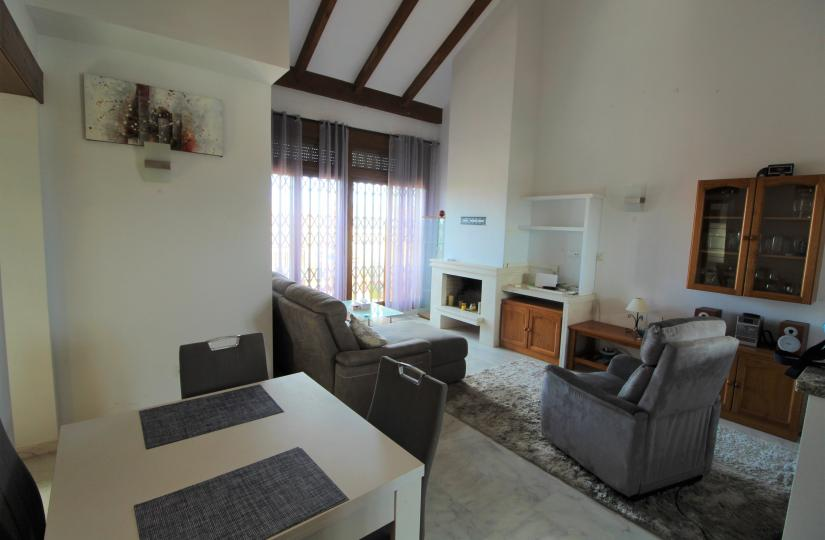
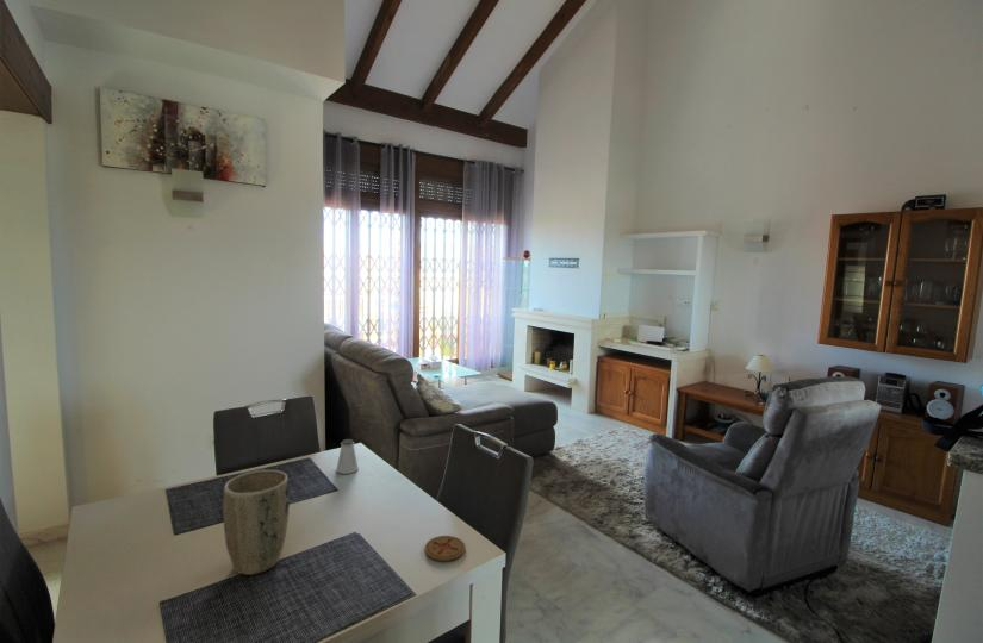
+ plant pot (257, 522)
+ coaster (444, 548)
+ saltshaker (347, 455)
